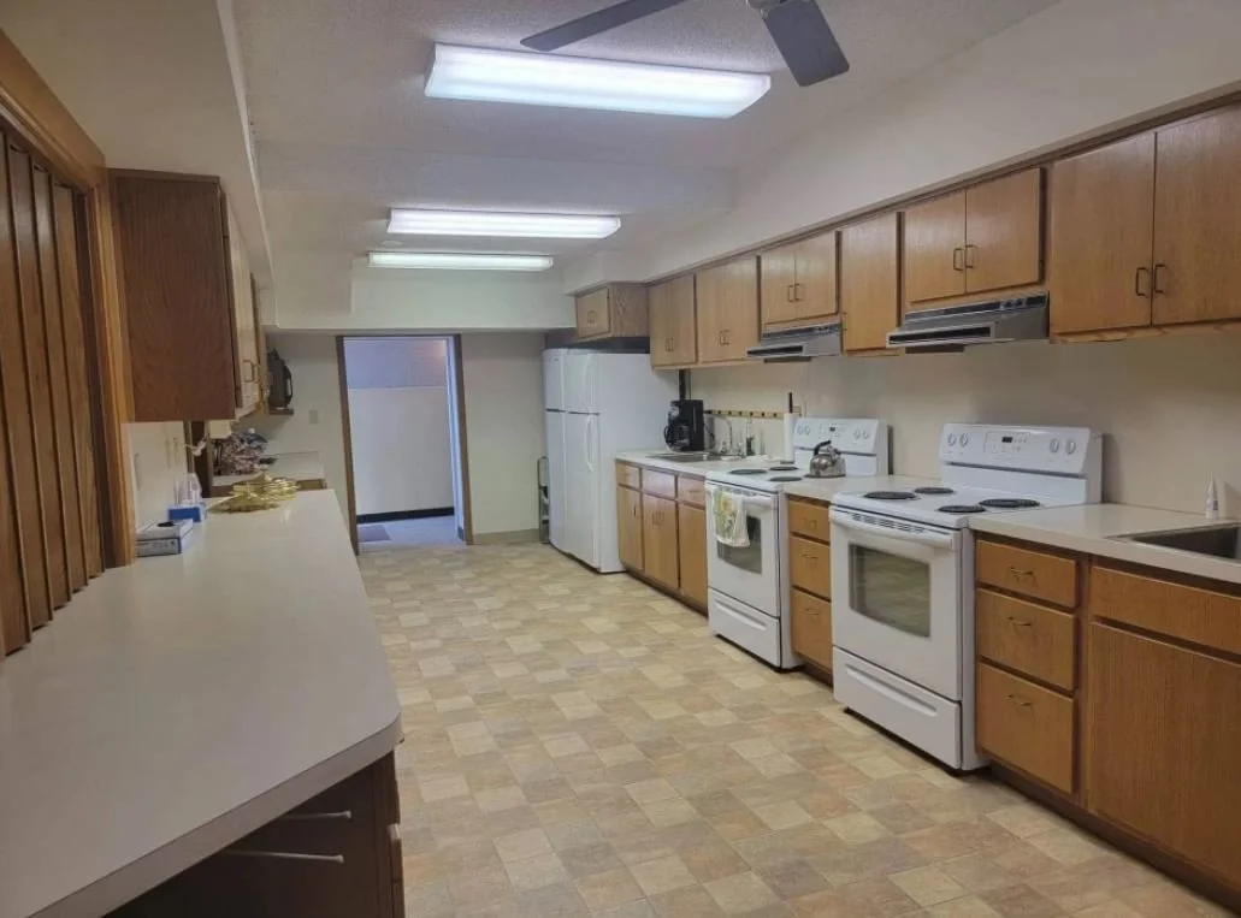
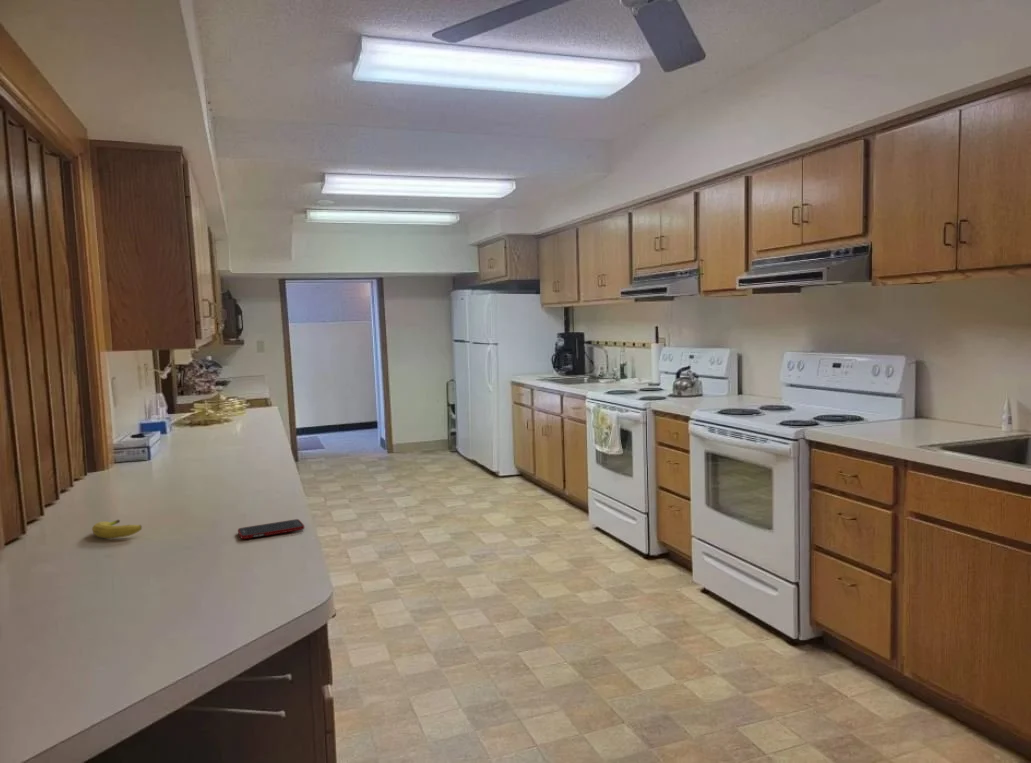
+ cell phone (271, 529)
+ fruit (117, 526)
